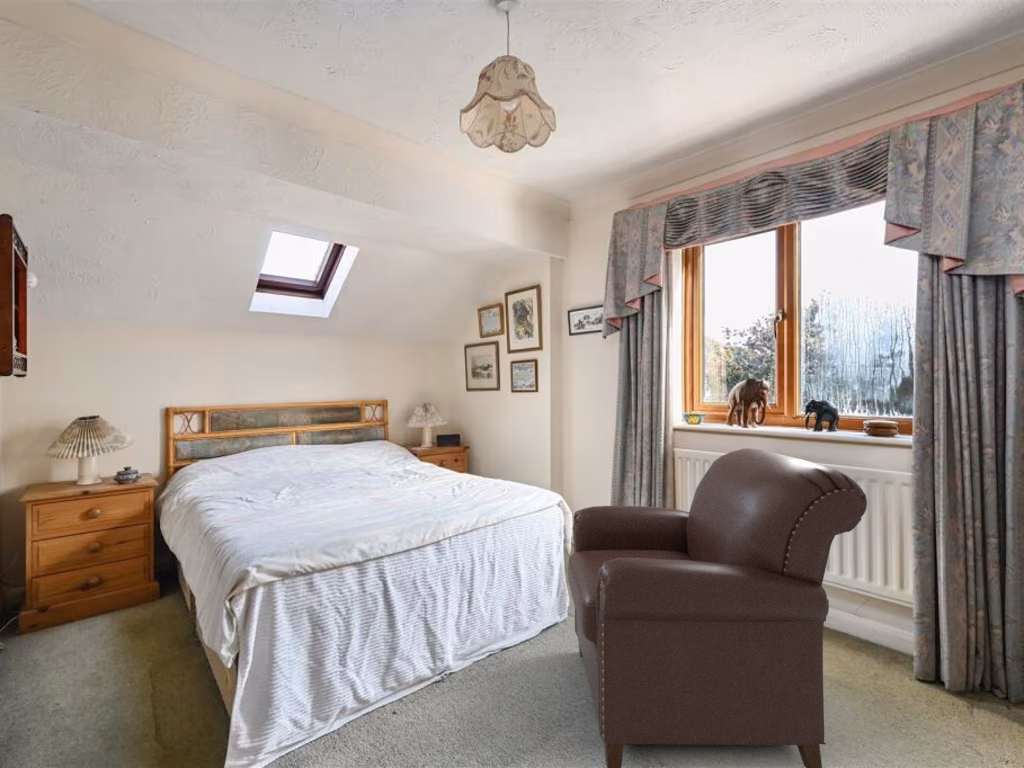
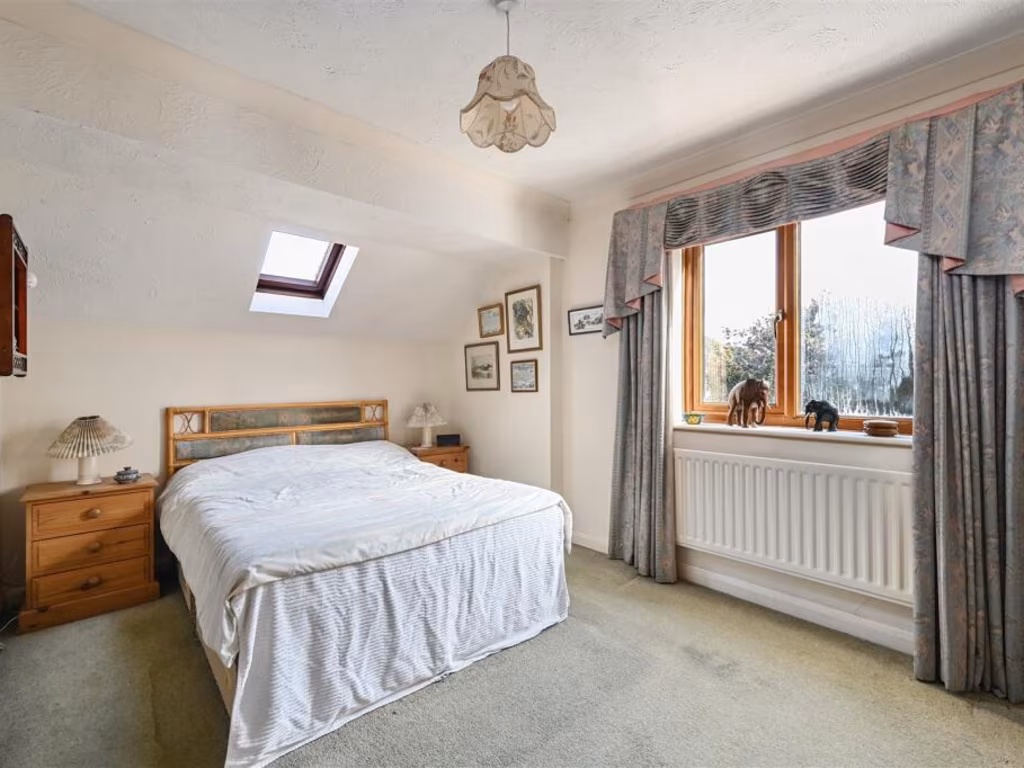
- chair (691, 577)
